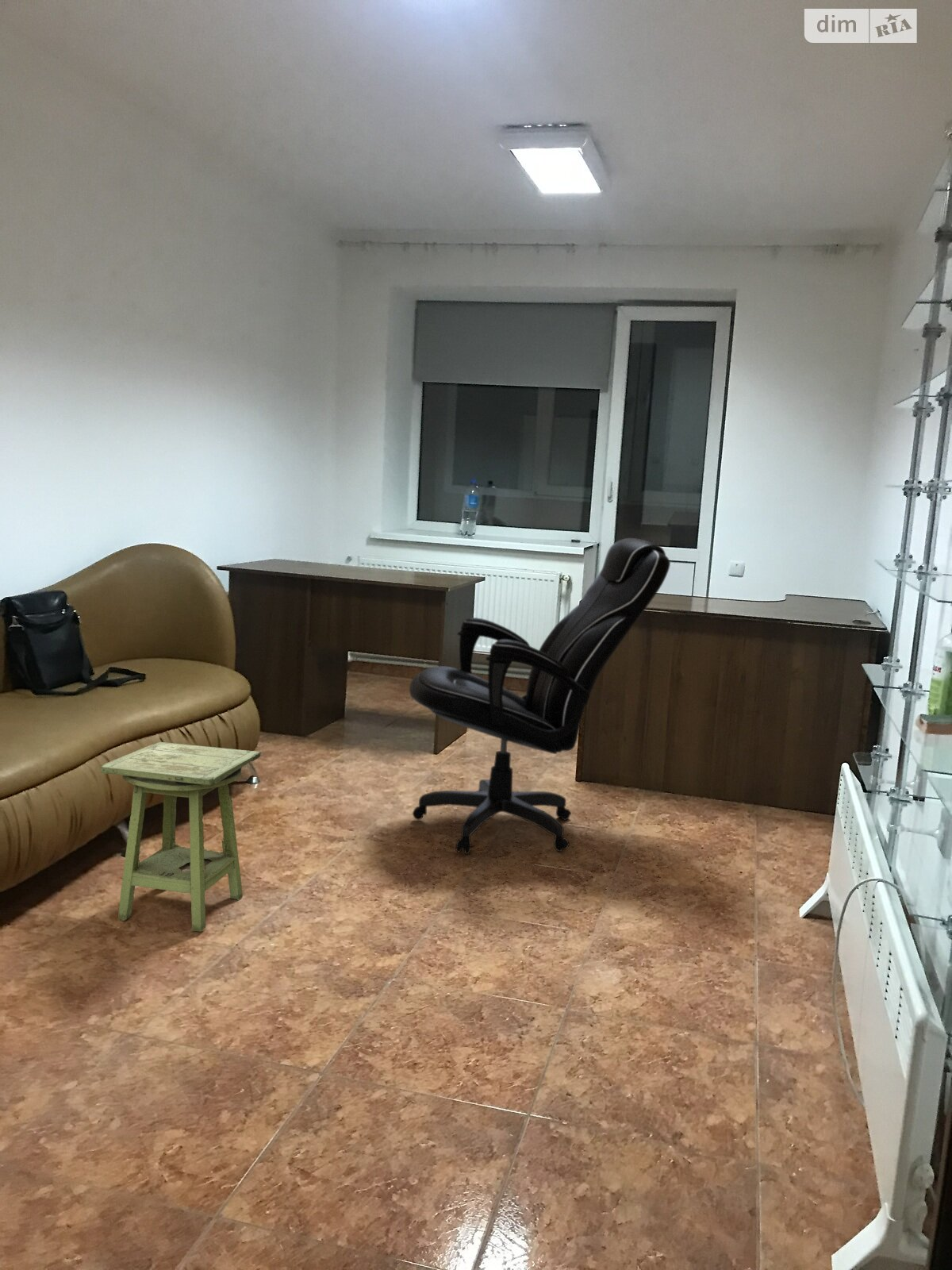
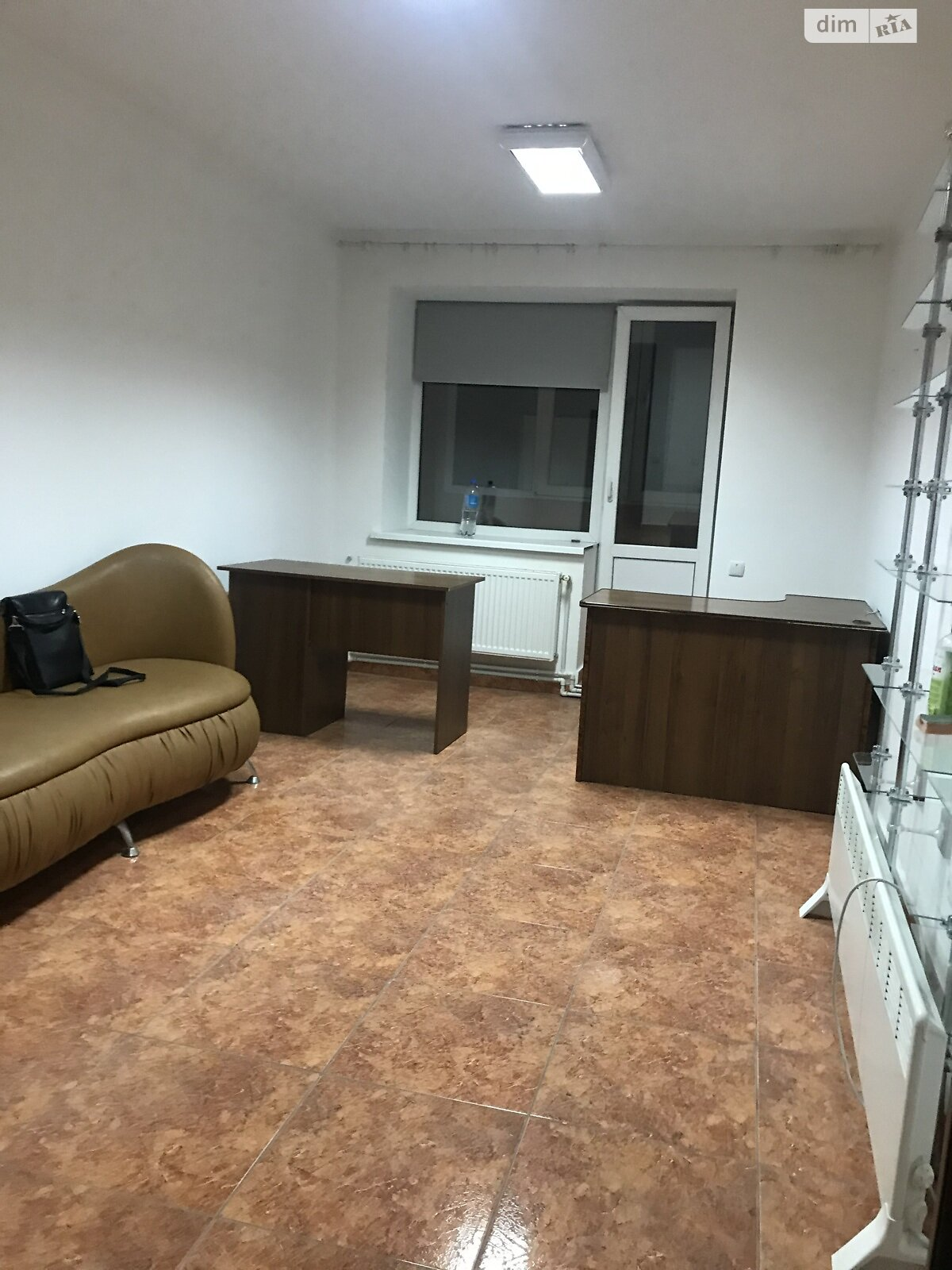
- side table (190, 833)
- office chair (528, 683)
